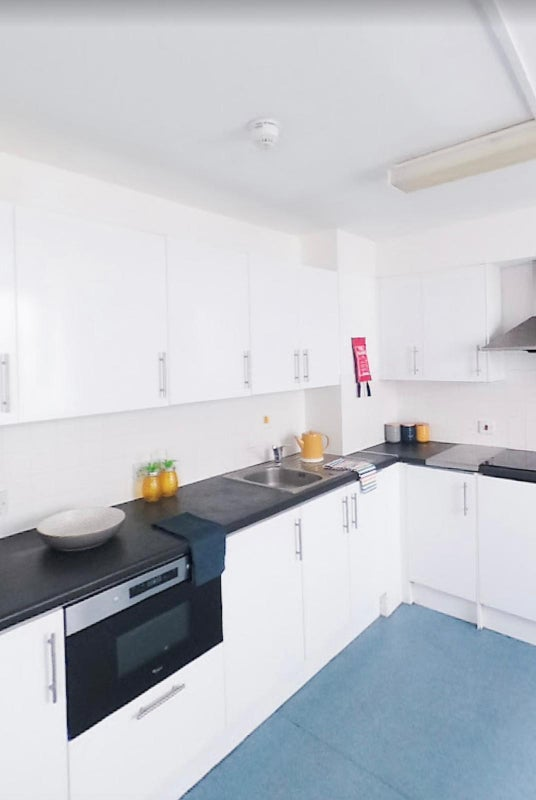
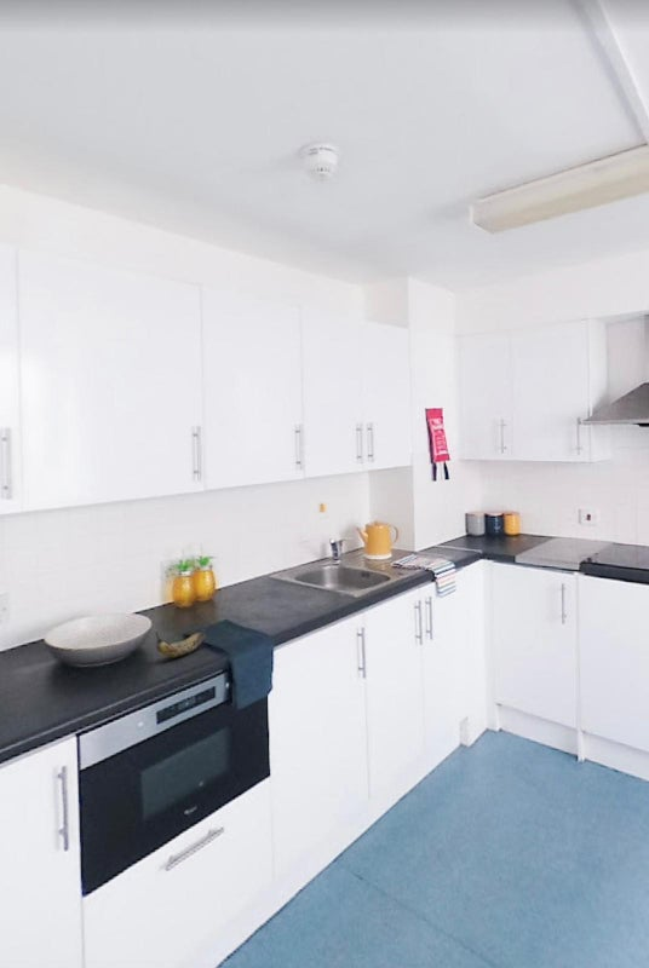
+ banana (180, 641)
